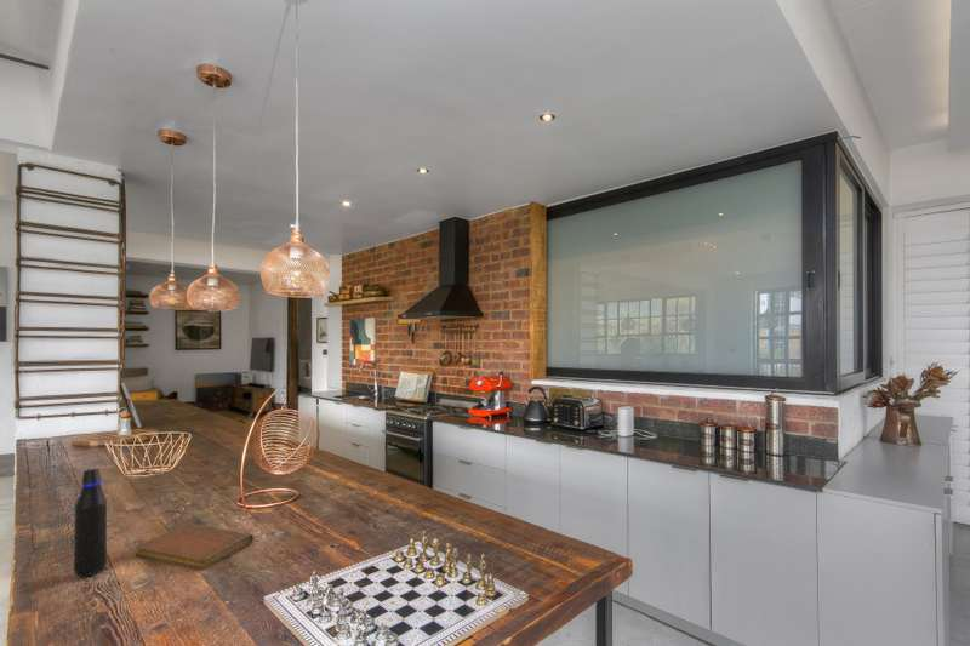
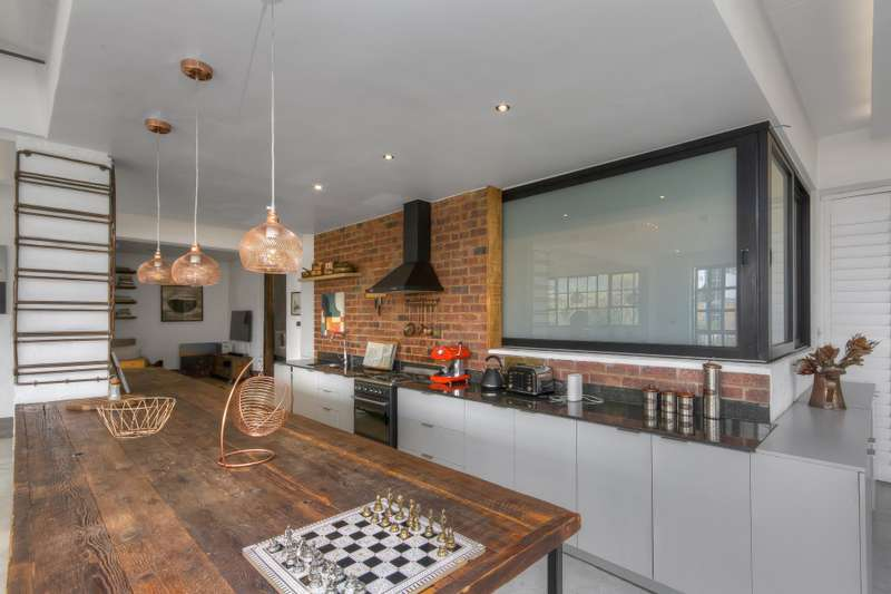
- notebook (195, 544)
- water bottle (90, 521)
